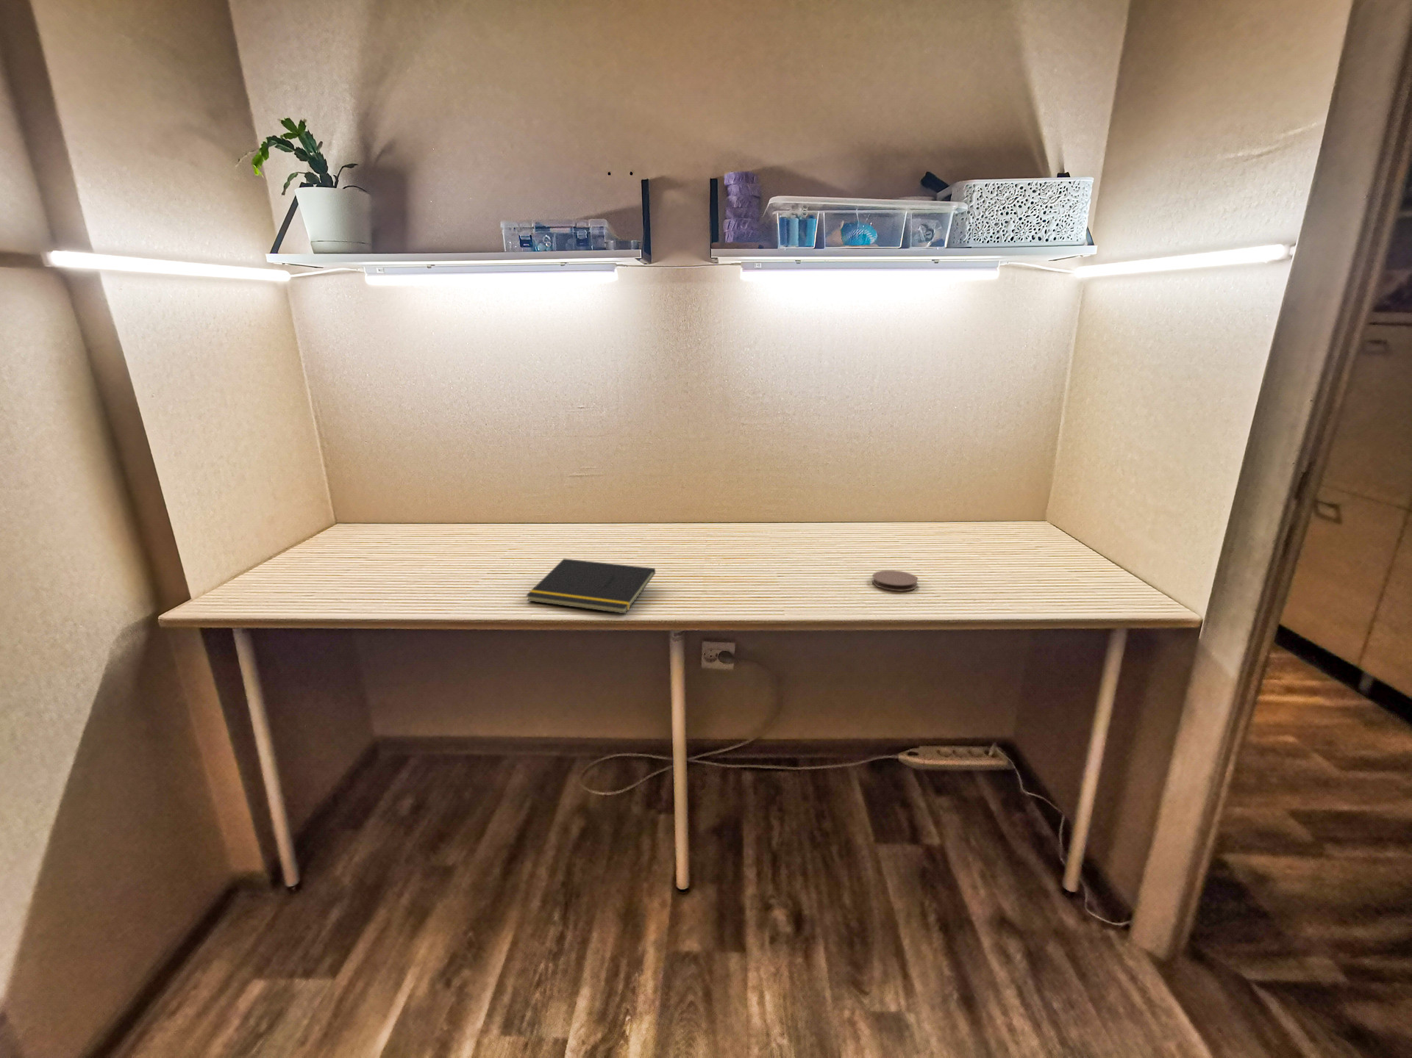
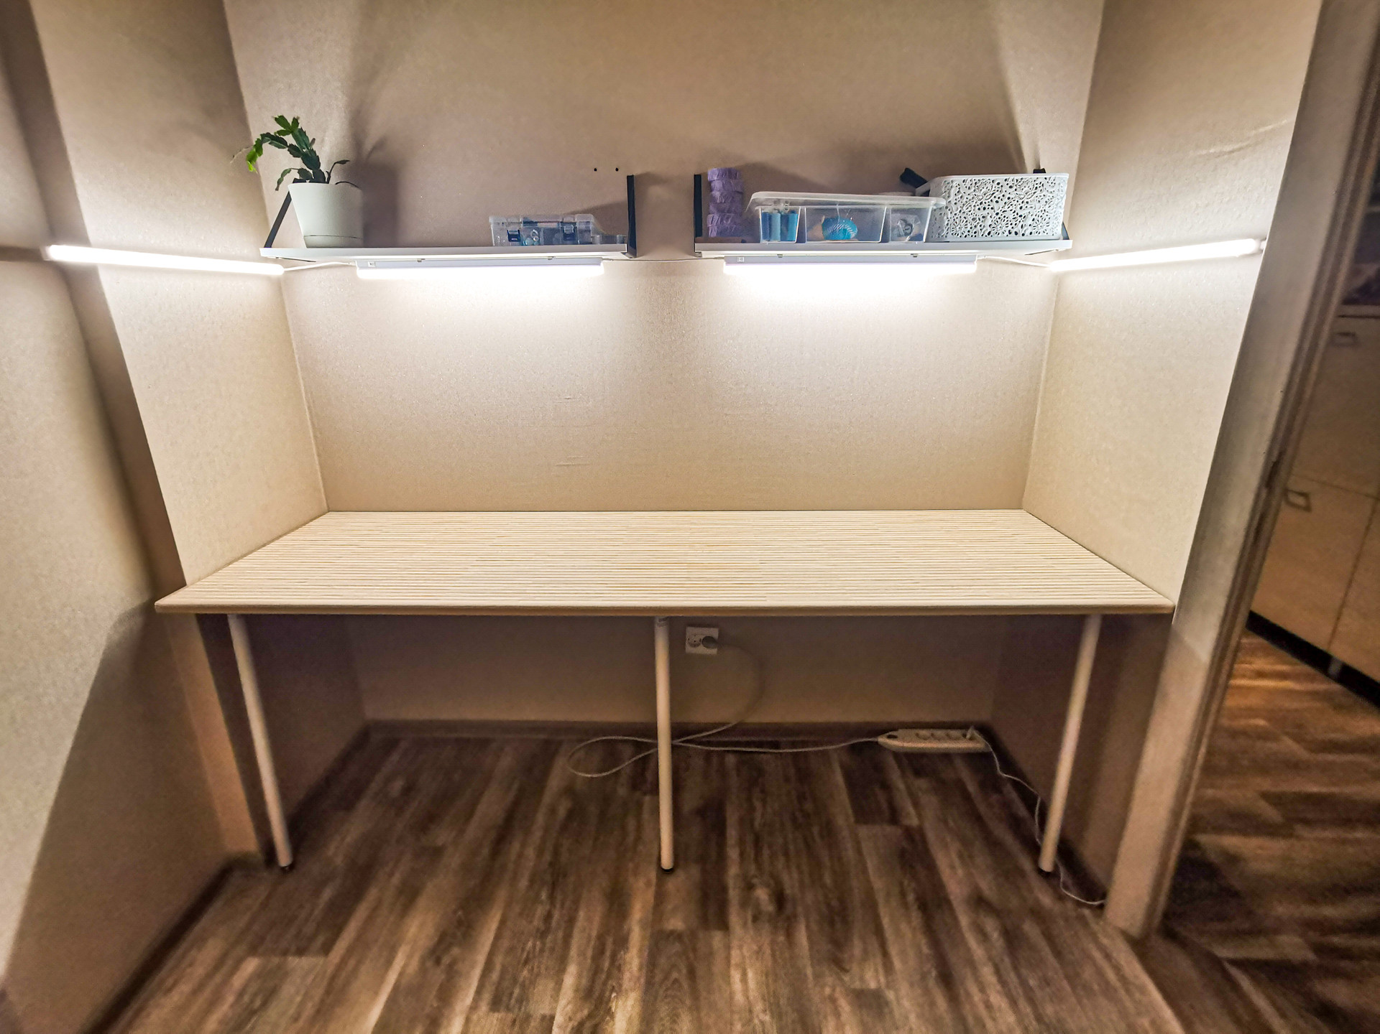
- notepad (591, 585)
- coaster (894, 580)
